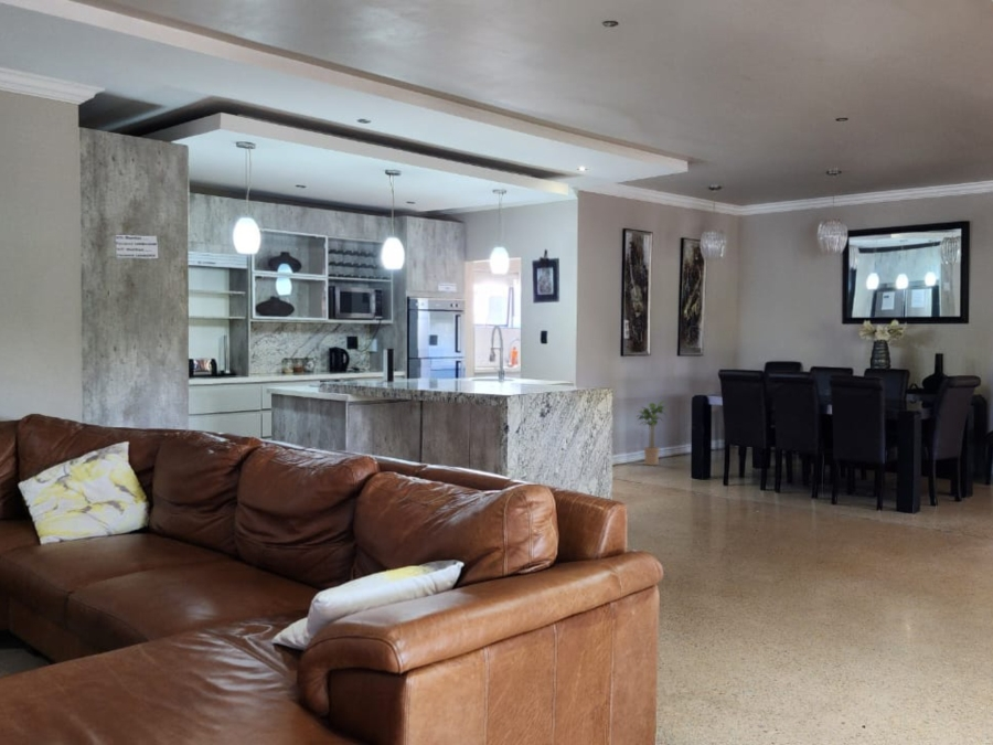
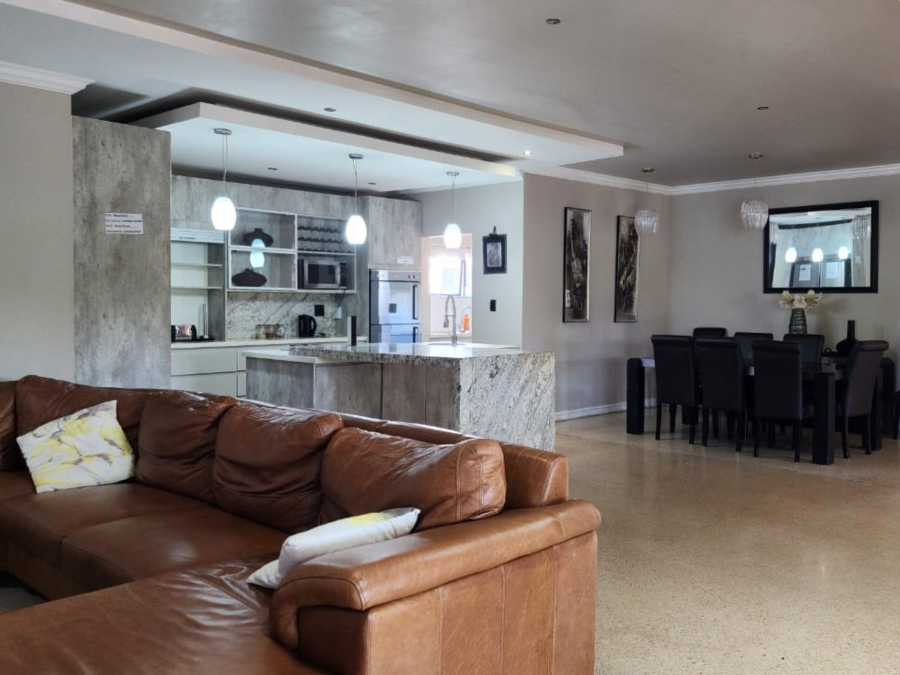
- potted plant (649, 432)
